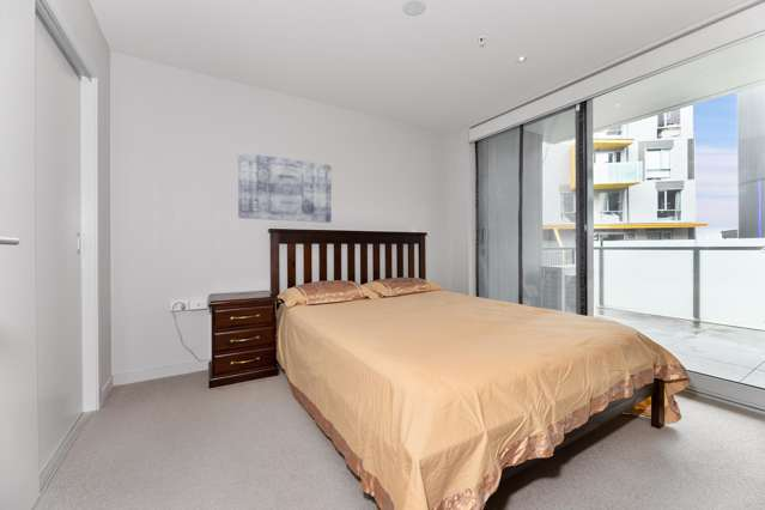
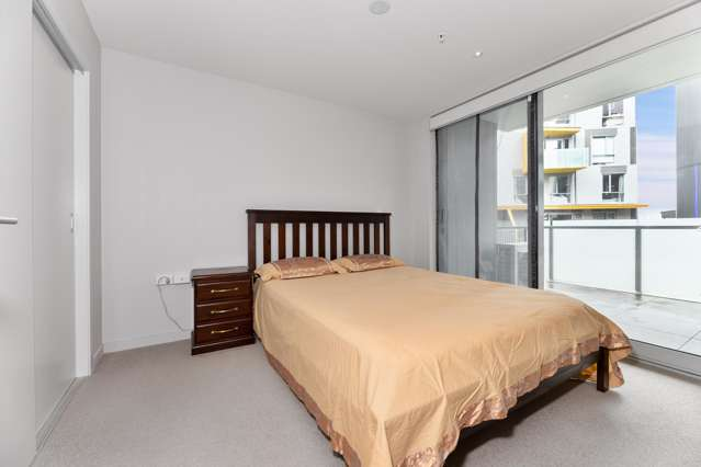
- wall art (287, 189)
